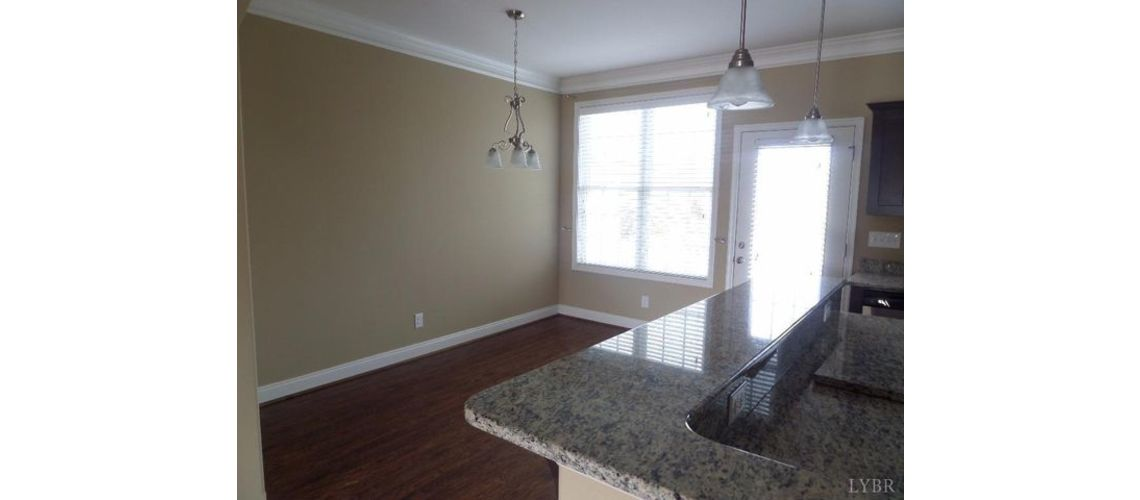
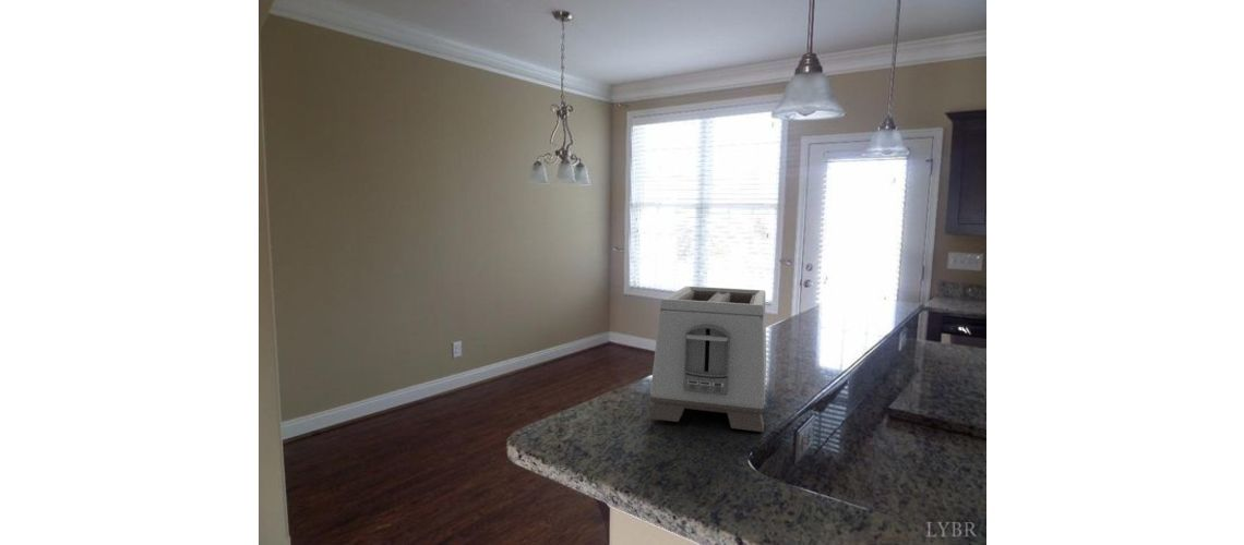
+ toaster (715, 348)
